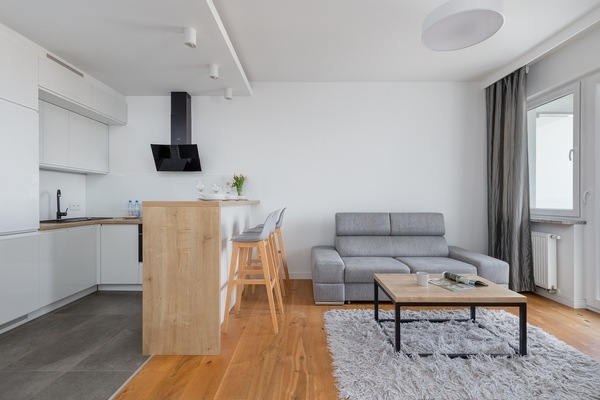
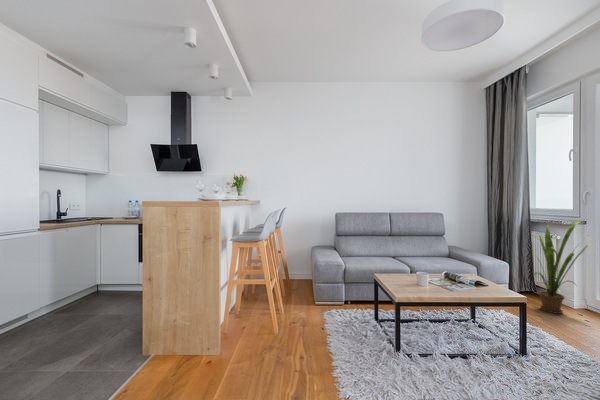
+ house plant (553, 265)
